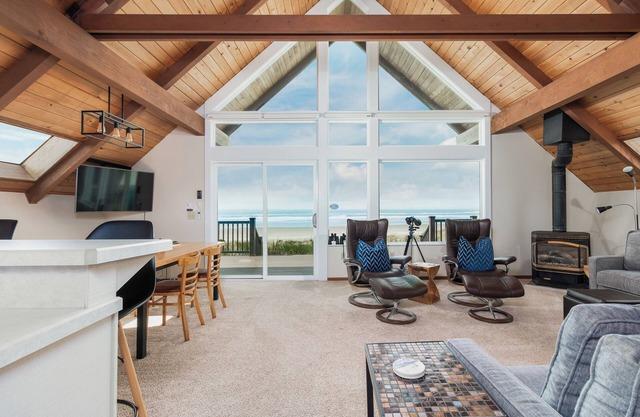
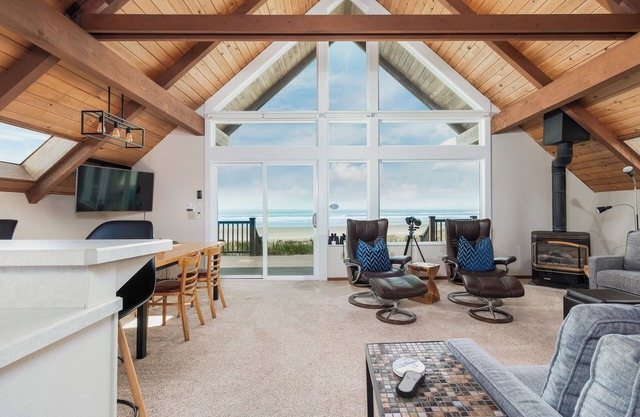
+ remote control (409, 383)
